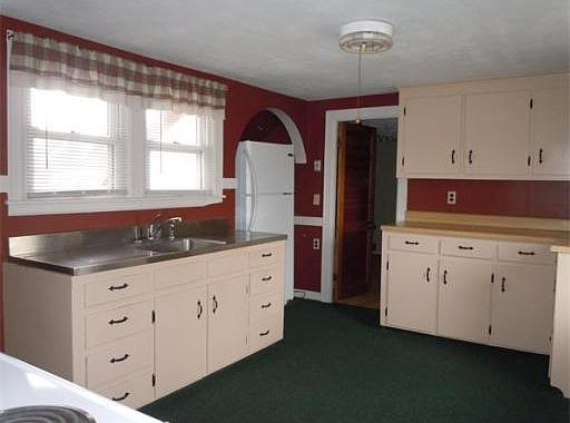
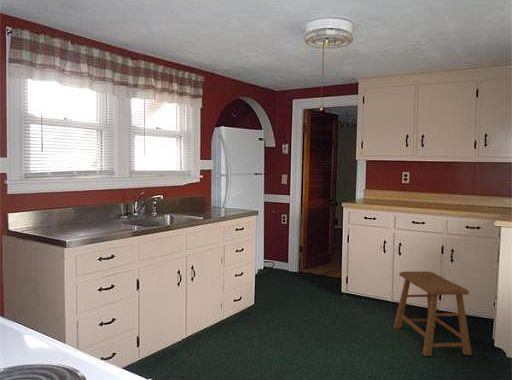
+ stool (430, 310)
